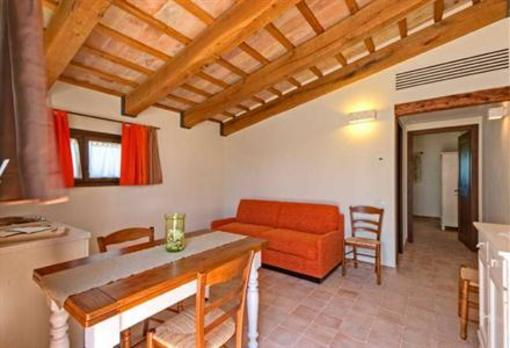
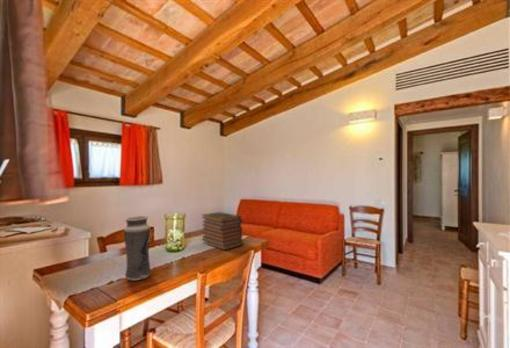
+ book stack (221, 229)
+ vase (137, 247)
